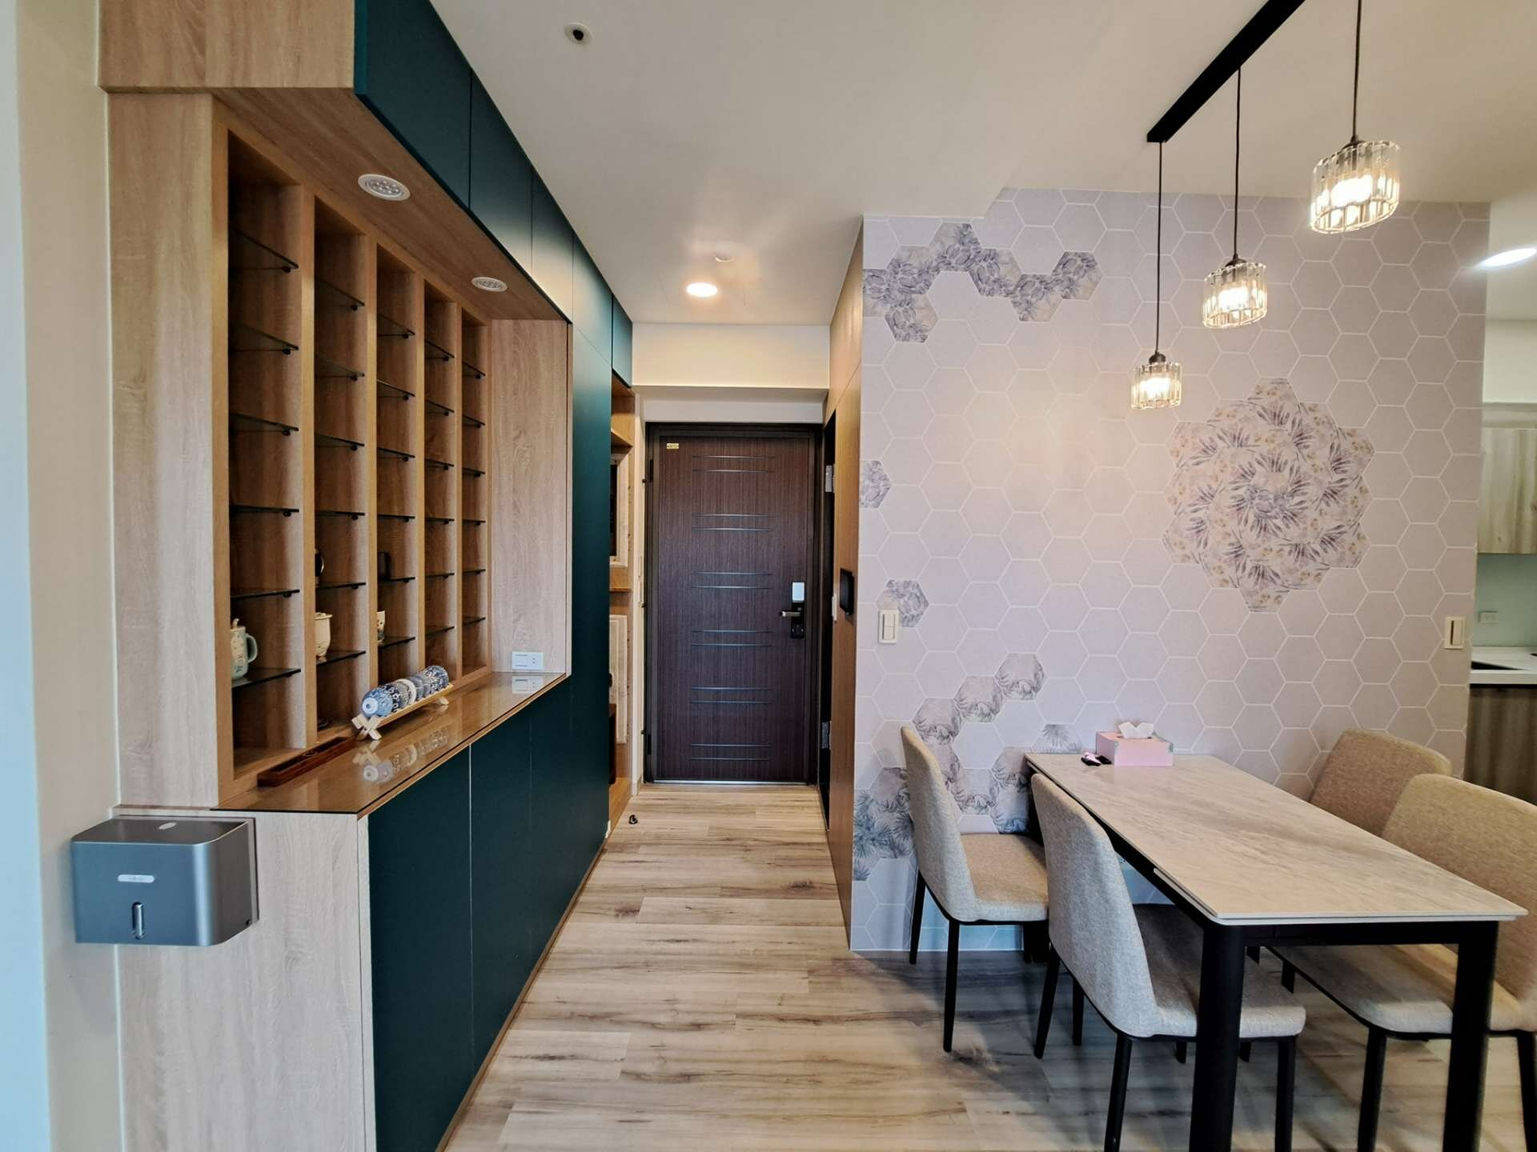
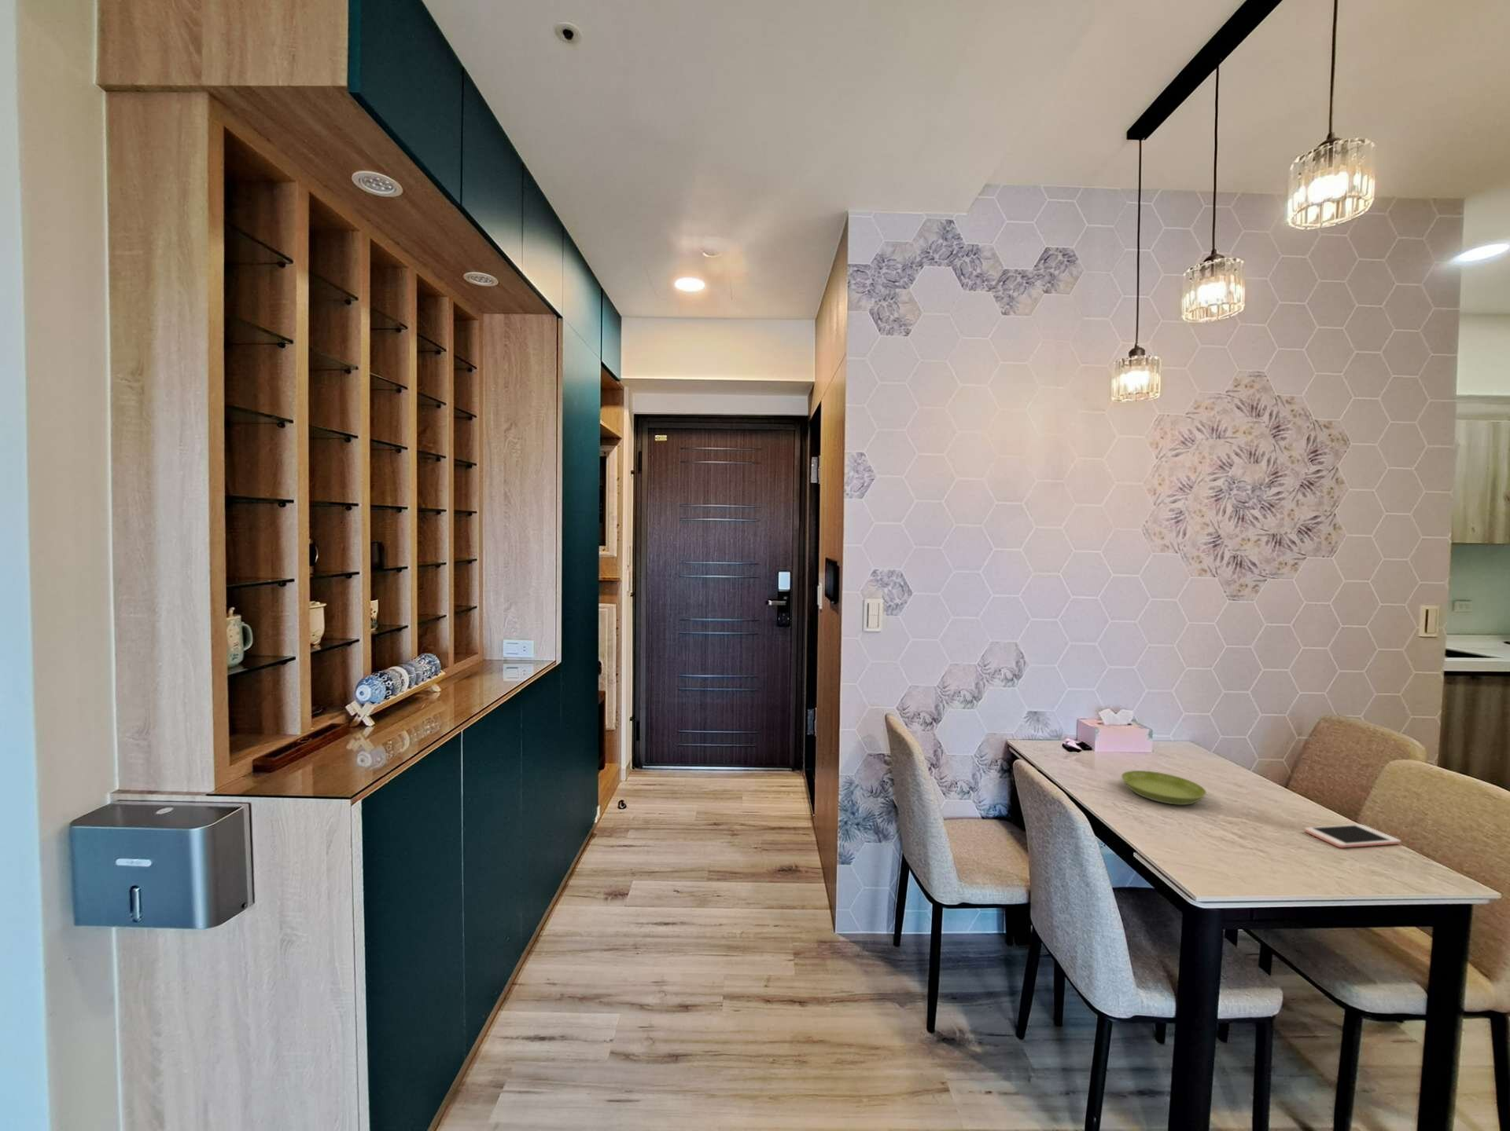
+ cell phone (1351, 835)
+ saucer (1162, 788)
